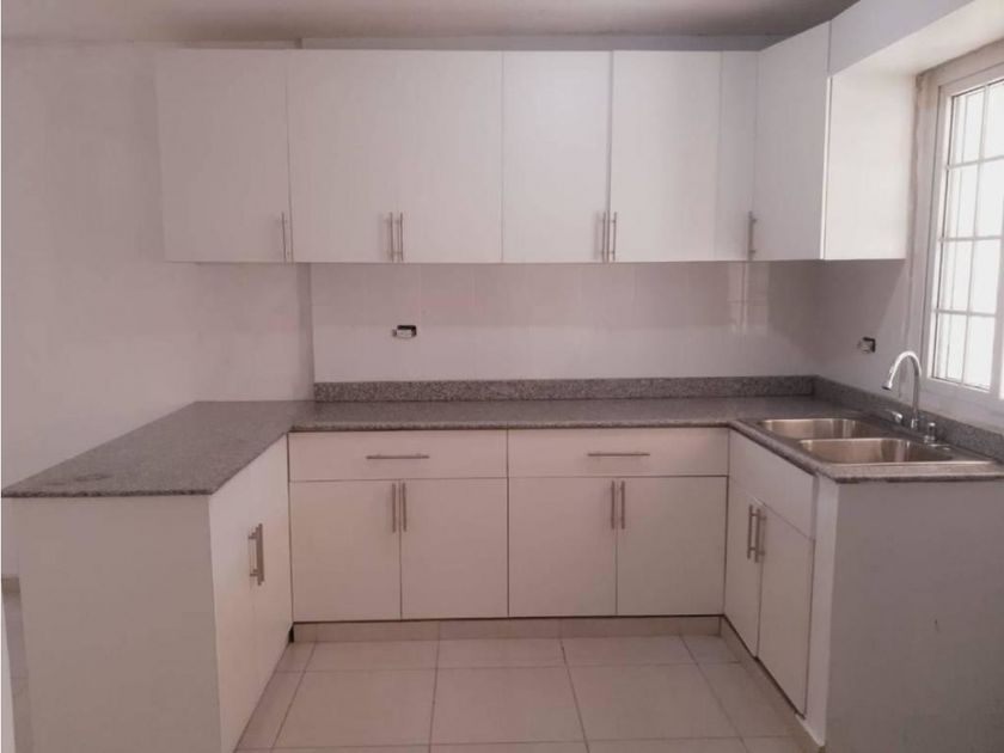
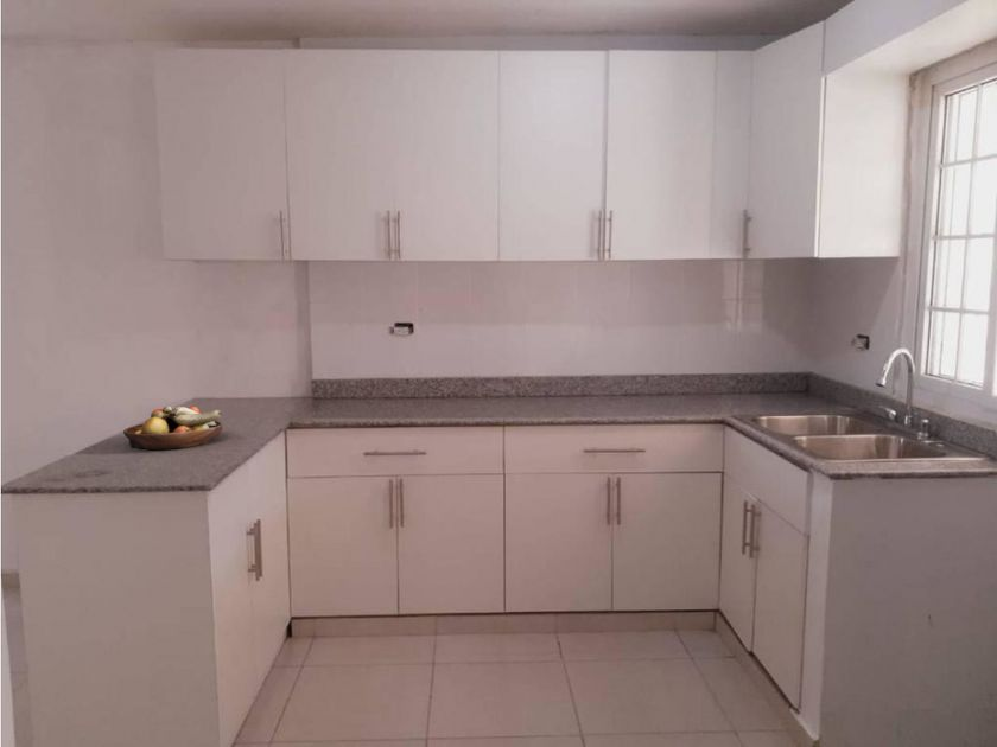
+ fruit bowl (174, 422)
